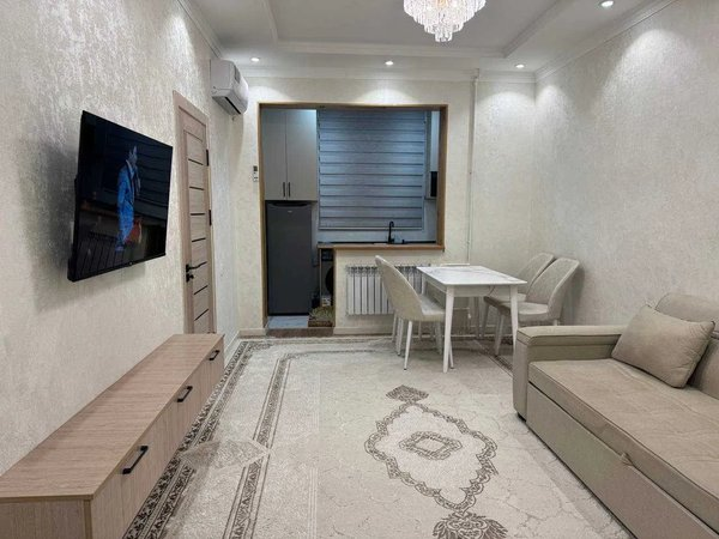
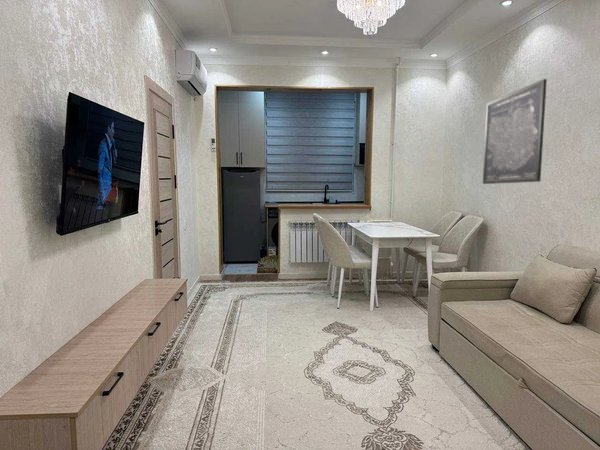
+ wall art (510, 138)
